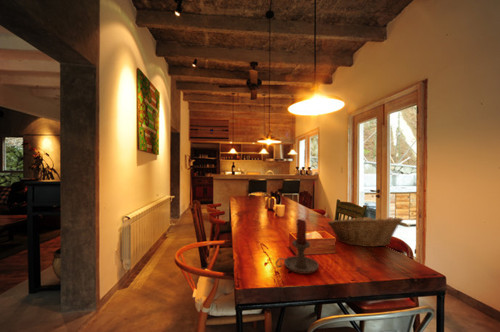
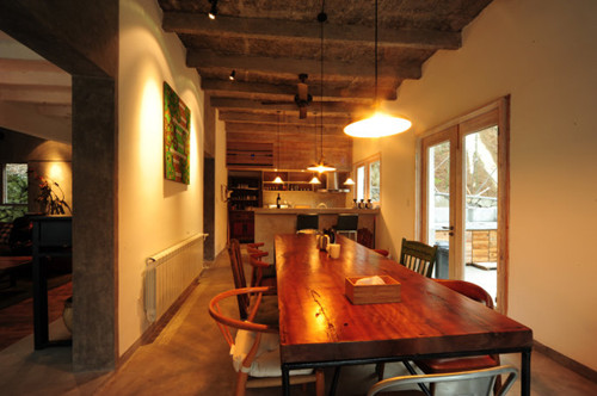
- candle holder (296, 243)
- fruit basket (363, 227)
